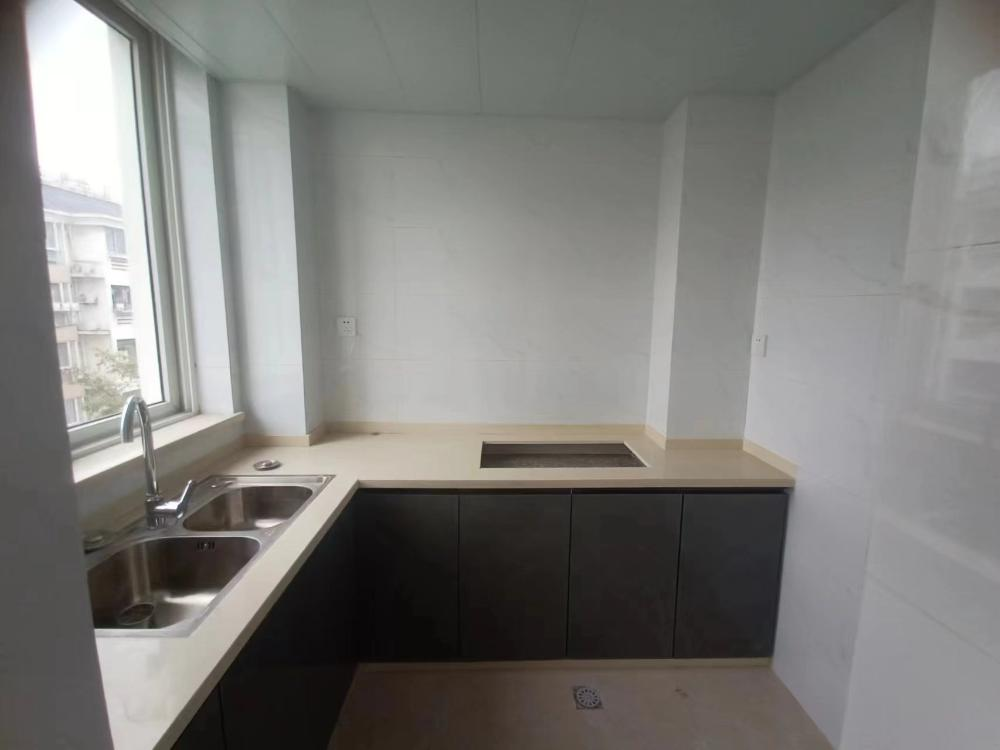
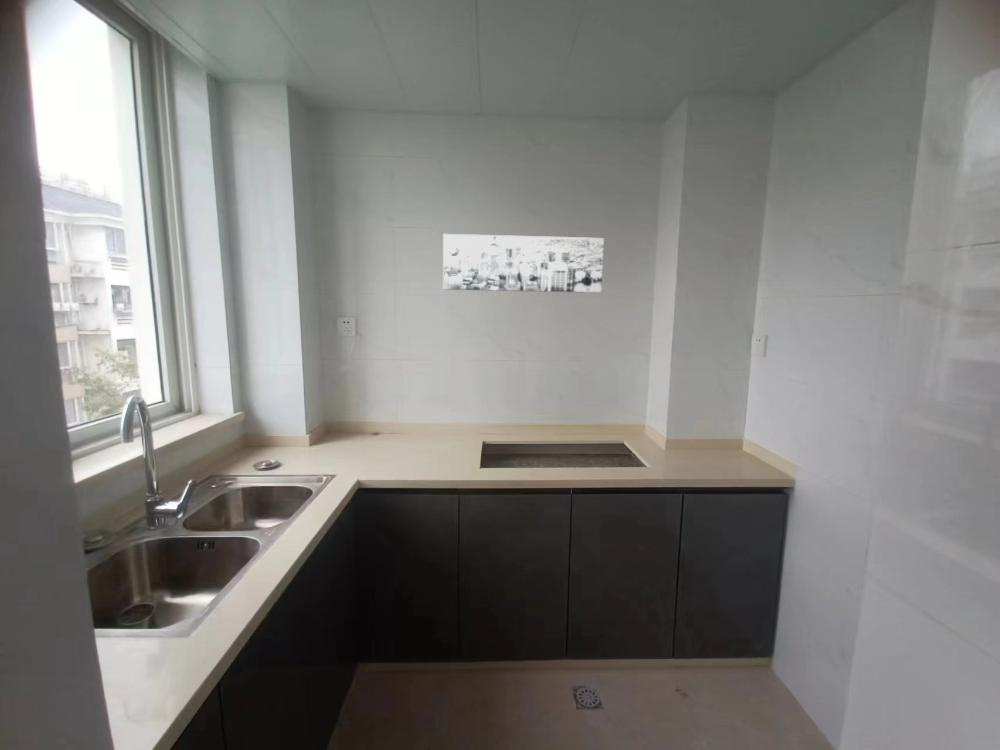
+ wall art (523, 264)
